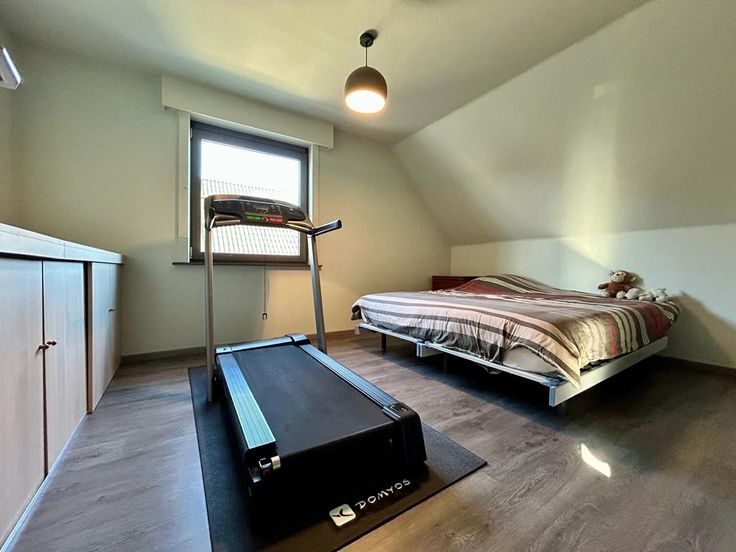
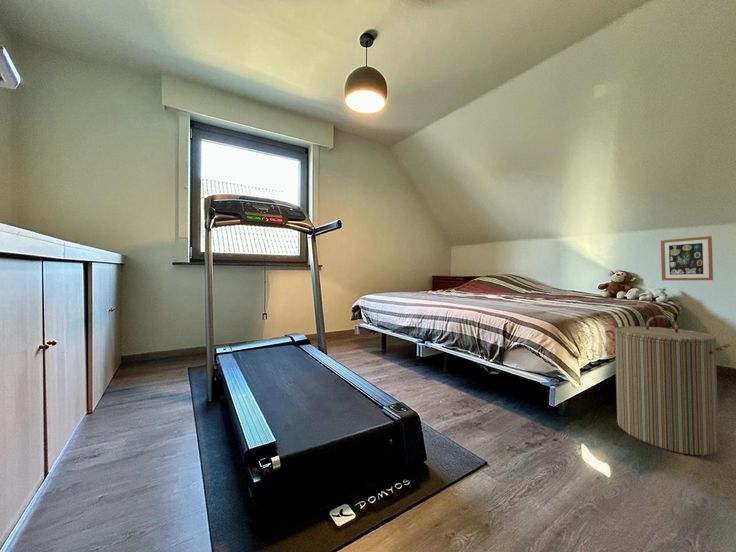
+ laundry hamper (661, 374)
+ wall art (685, 259)
